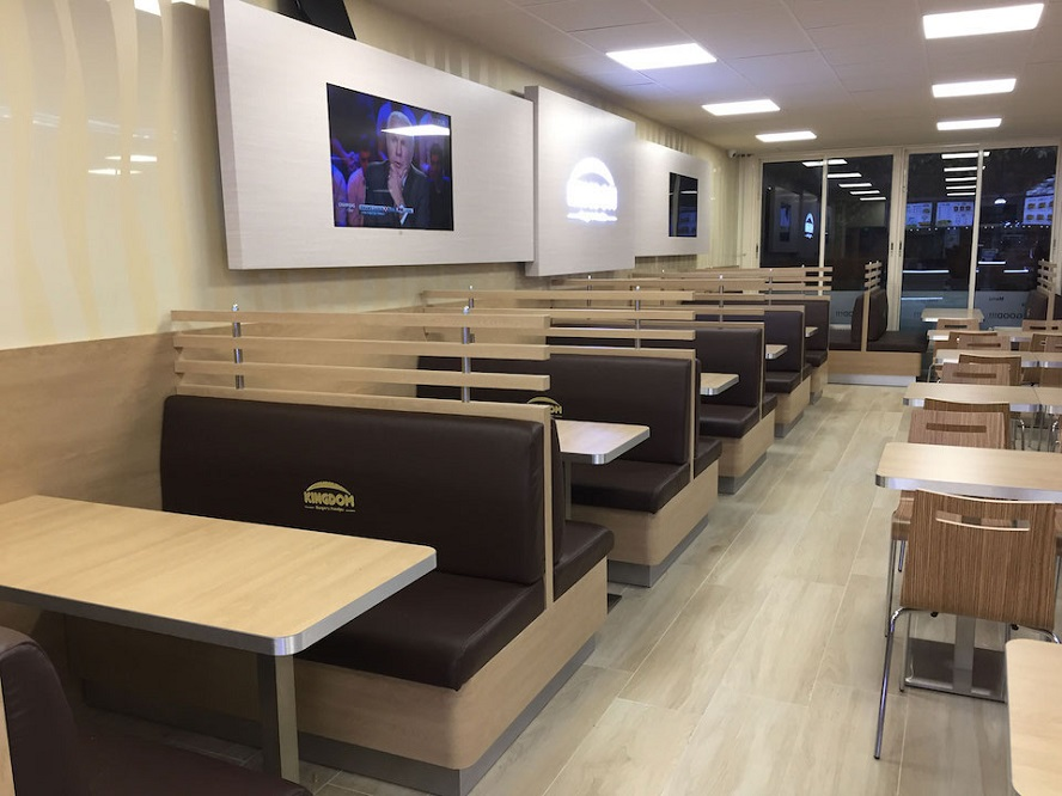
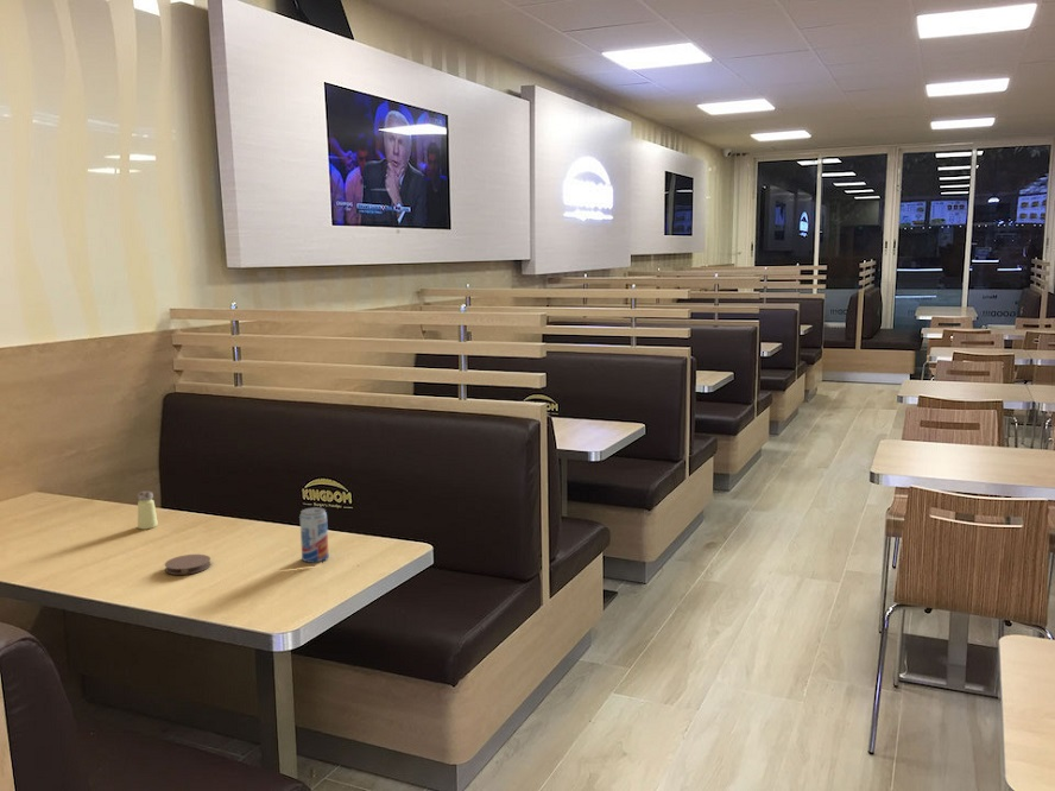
+ saltshaker (146, 510)
+ coaster (188, 564)
+ beverage can (314, 533)
